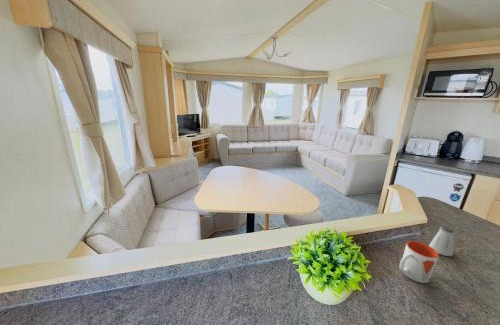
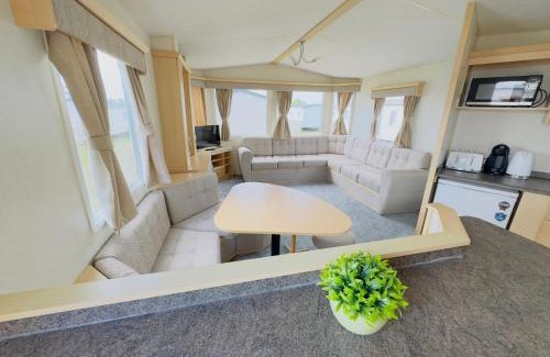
- mug (414, 262)
- saltshaker (444, 239)
